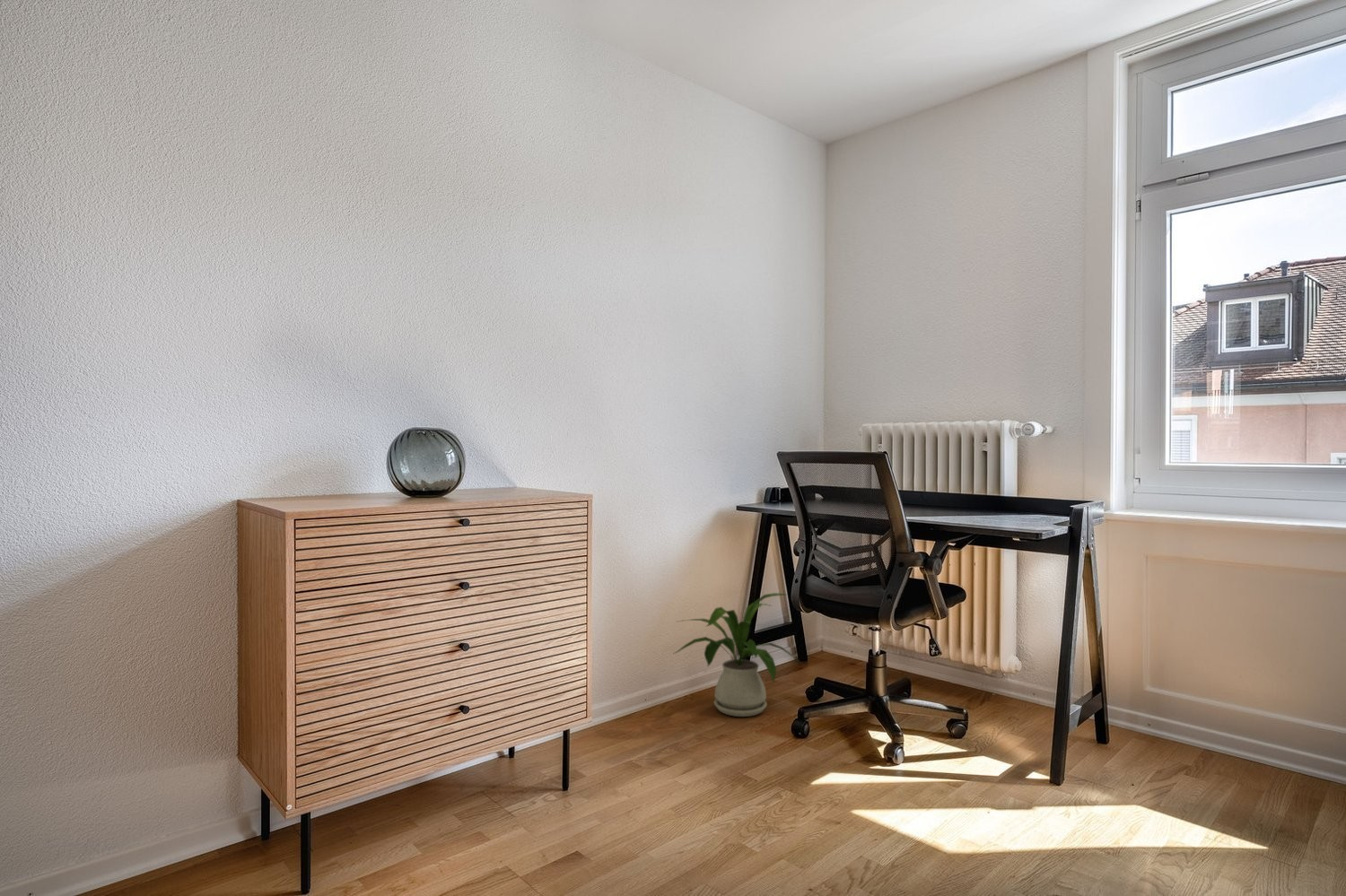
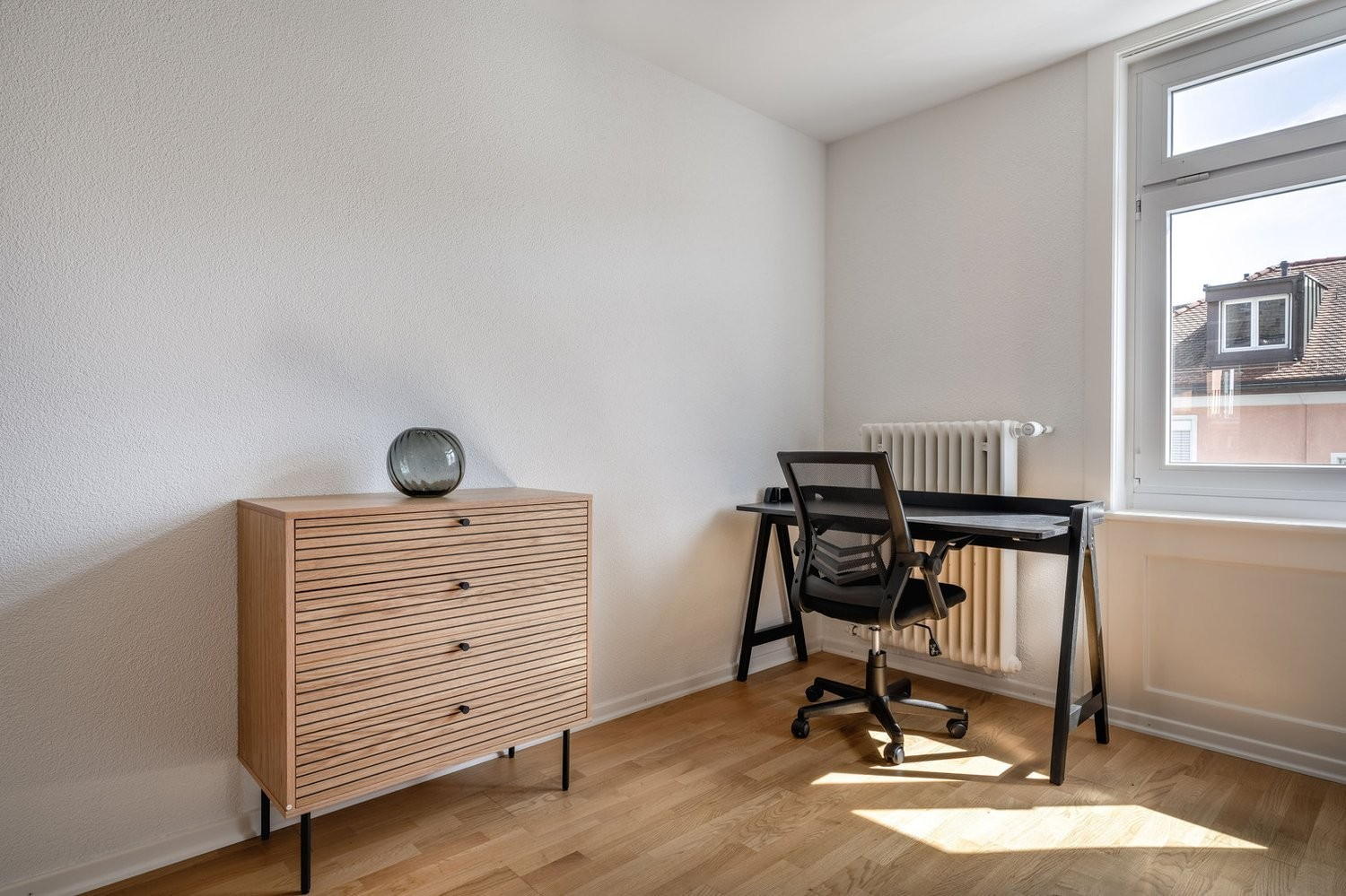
- house plant (733, 647)
